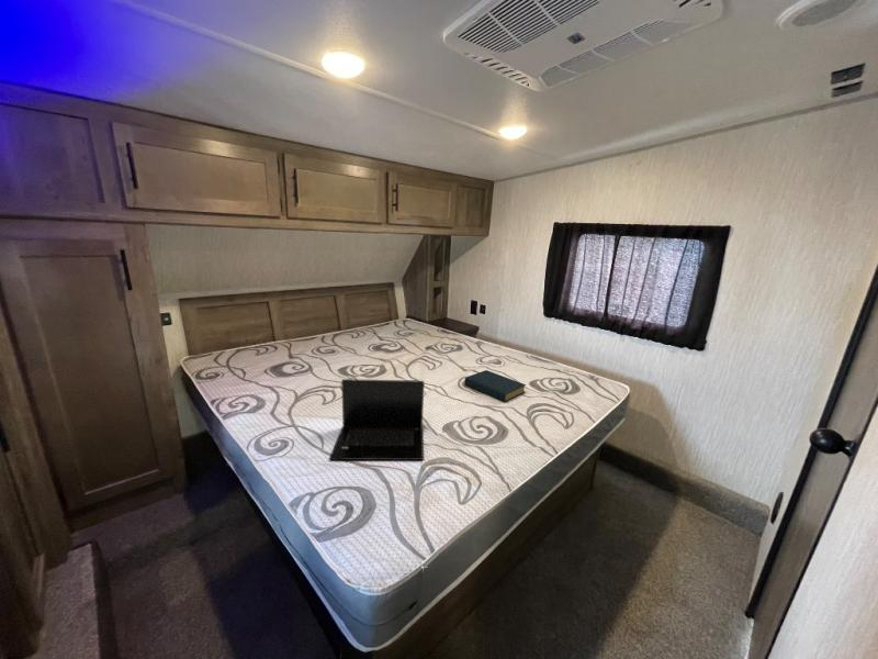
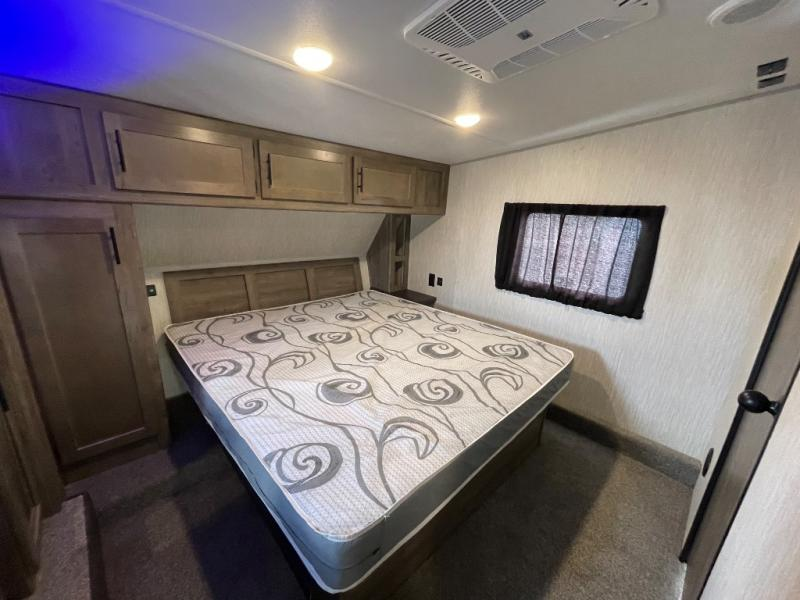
- hardback book (494, 384)
- laptop (380, 417)
